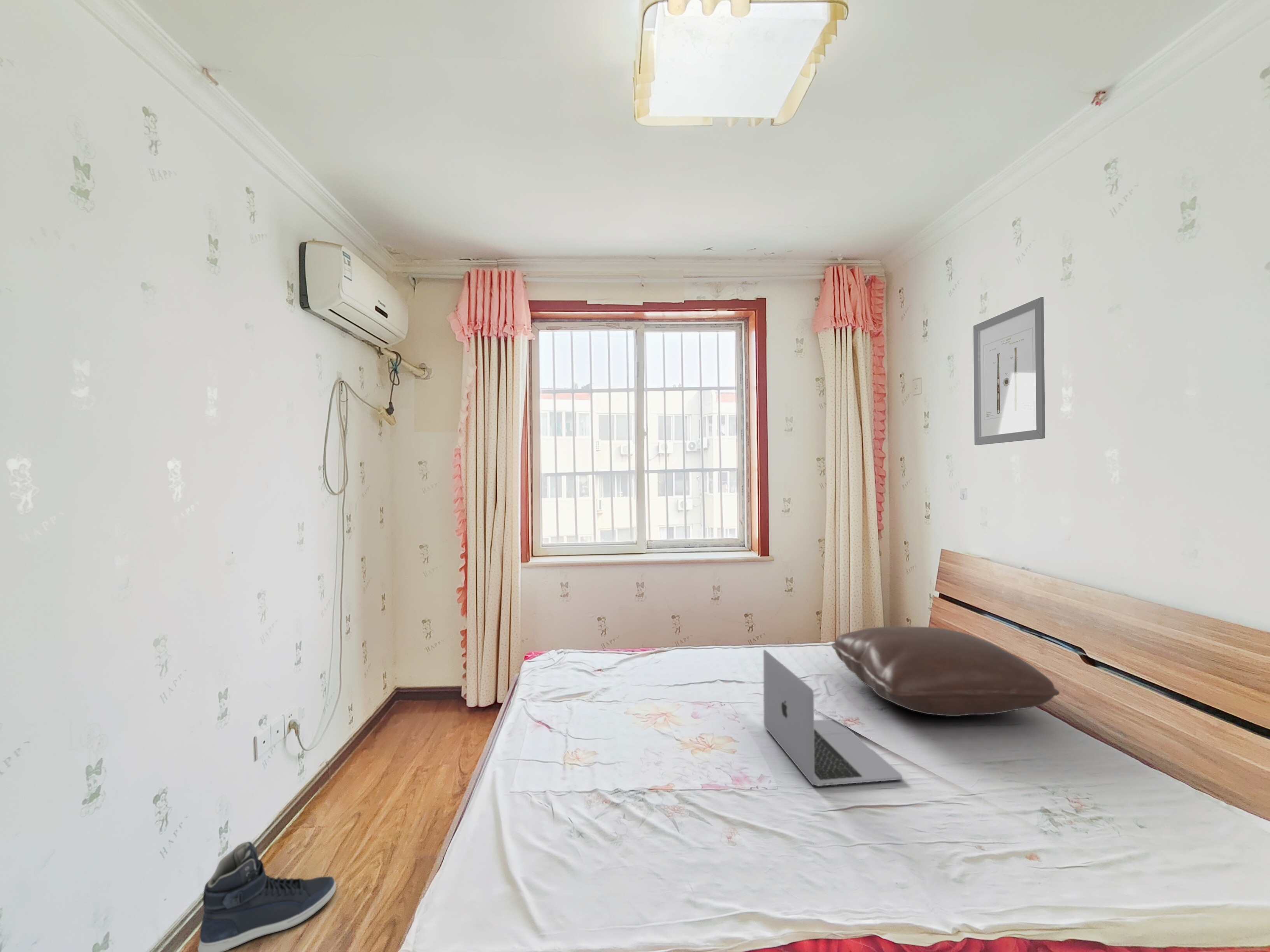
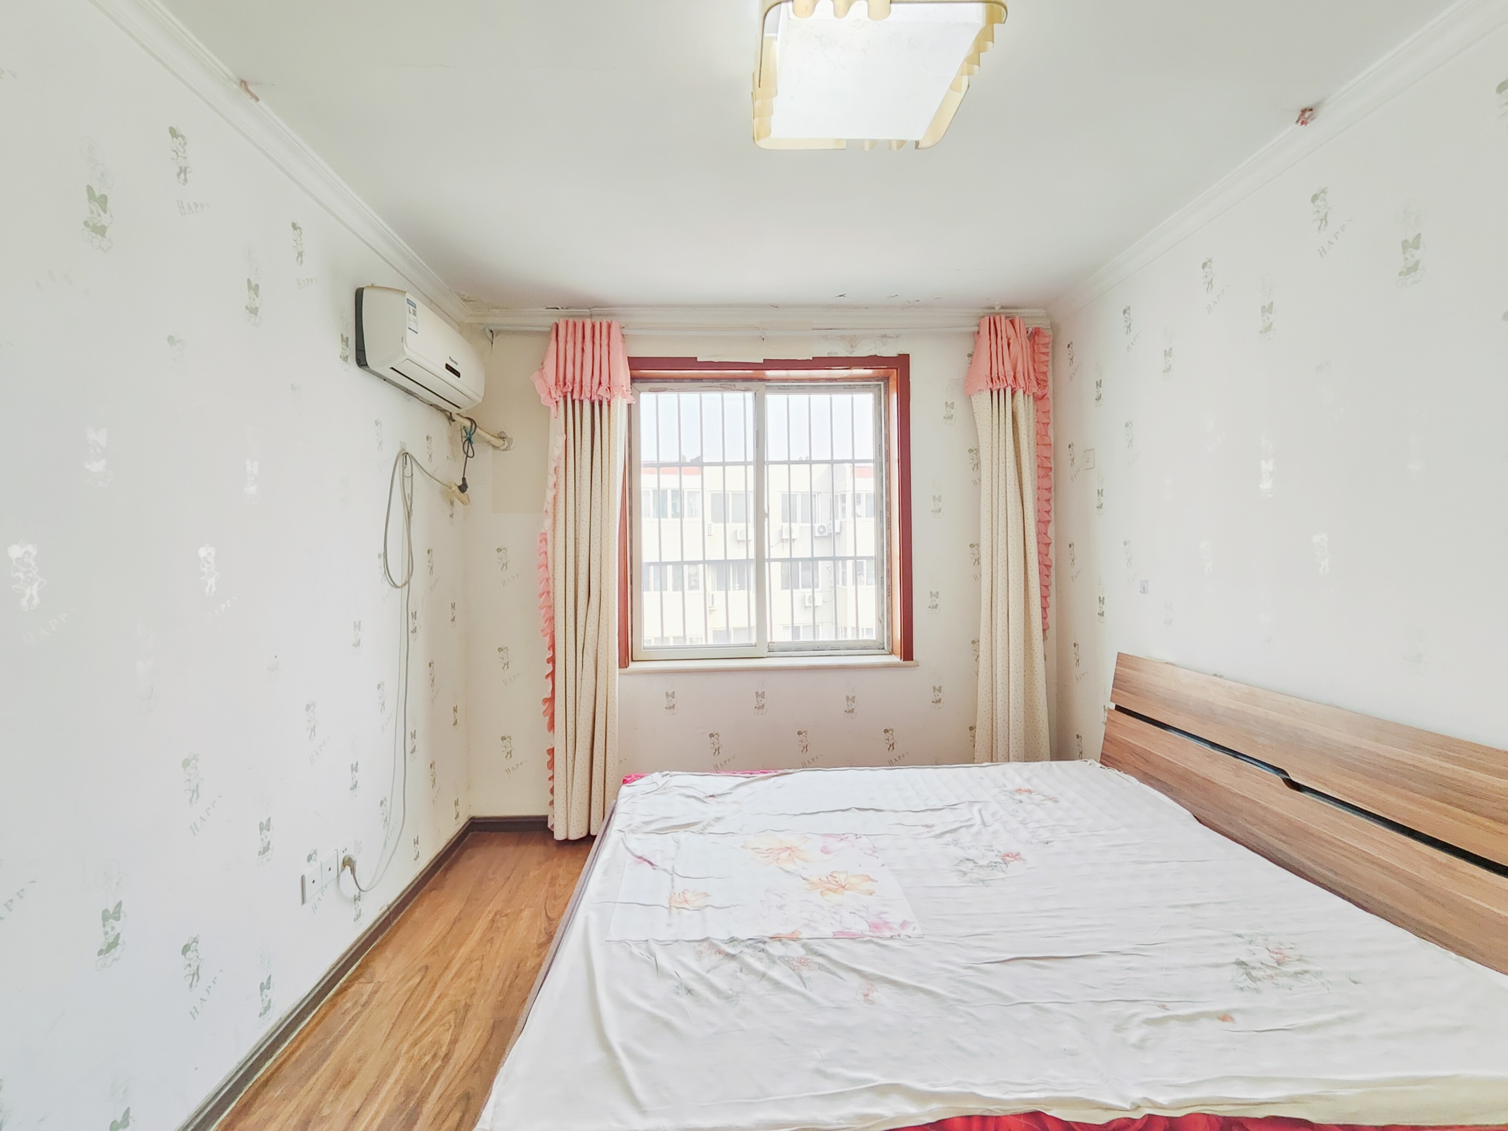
- laptop (826, 719)
- pillow (930, 667)
- wall art (1006, 377)
- sneaker (272, 880)
